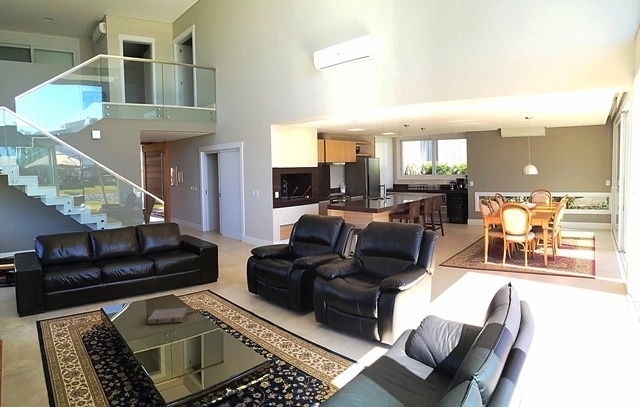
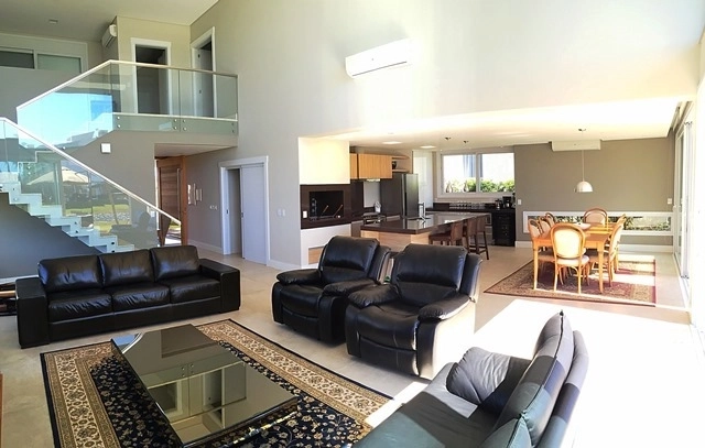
- book (168, 316)
